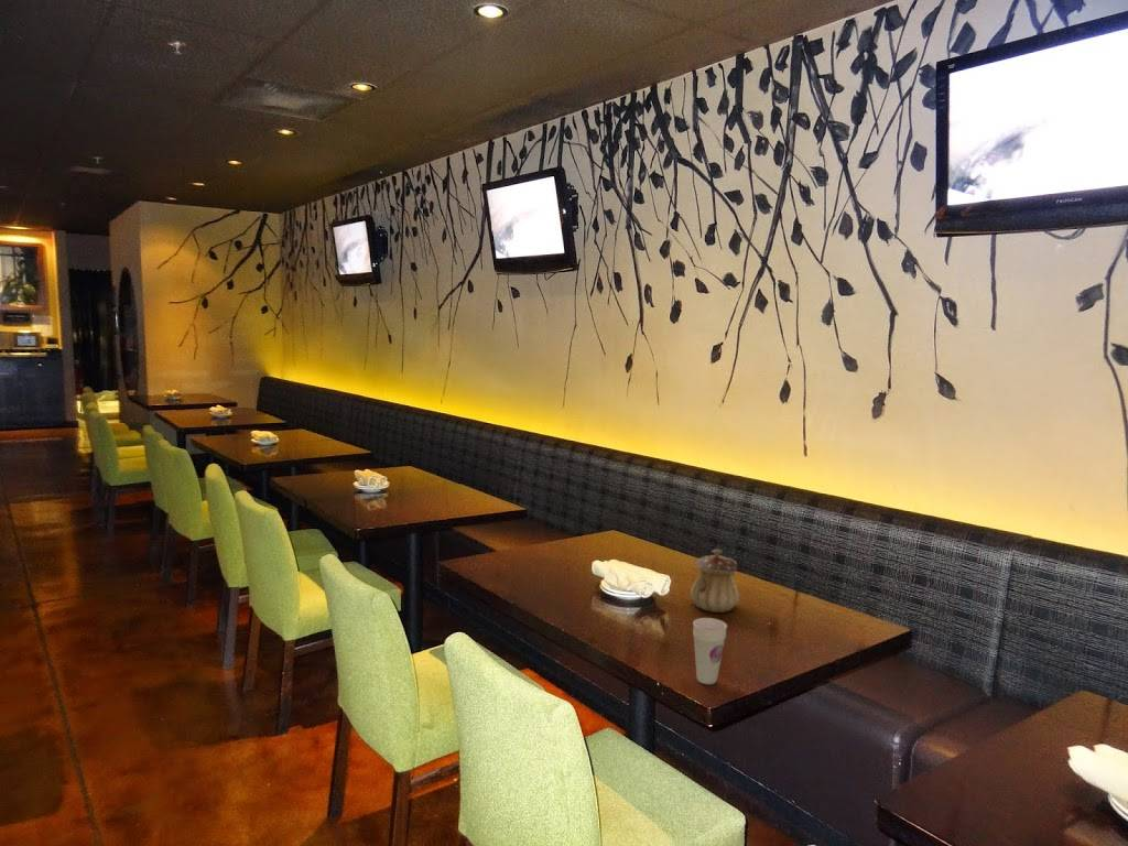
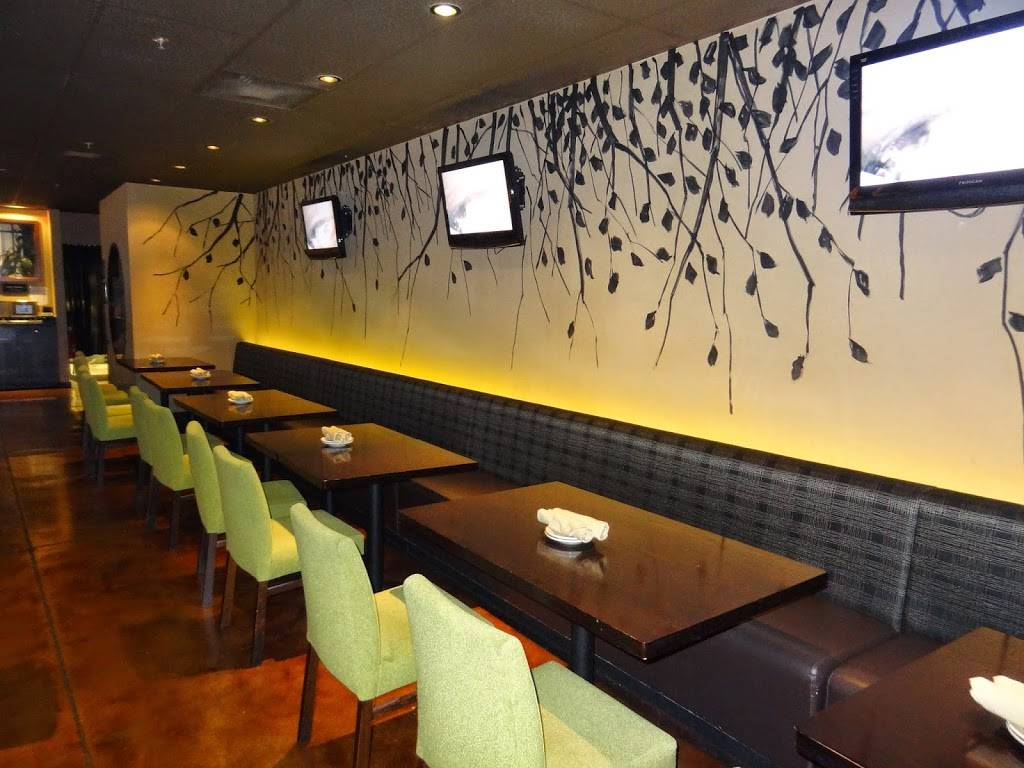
- teapot (714, 577)
- cup (708, 652)
